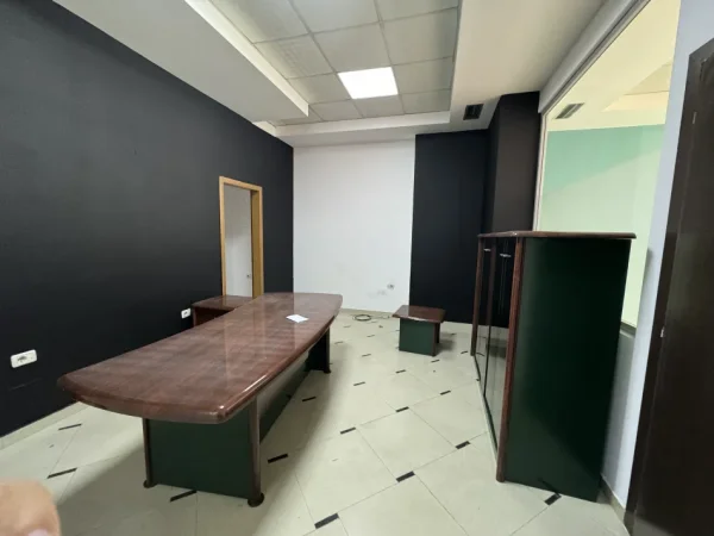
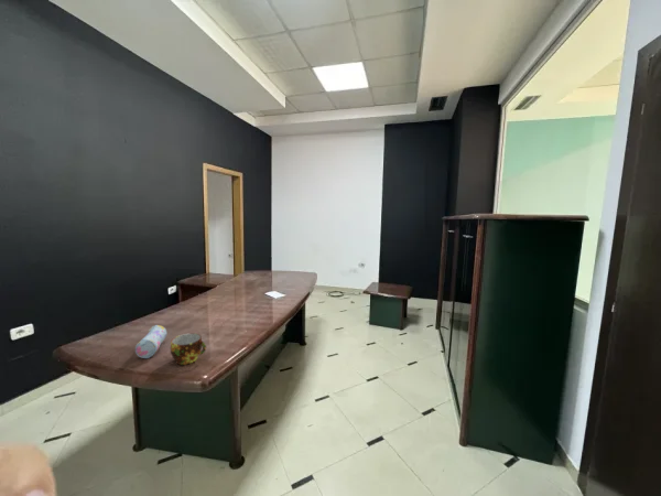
+ cup (188, 348)
+ pencil case (152, 339)
